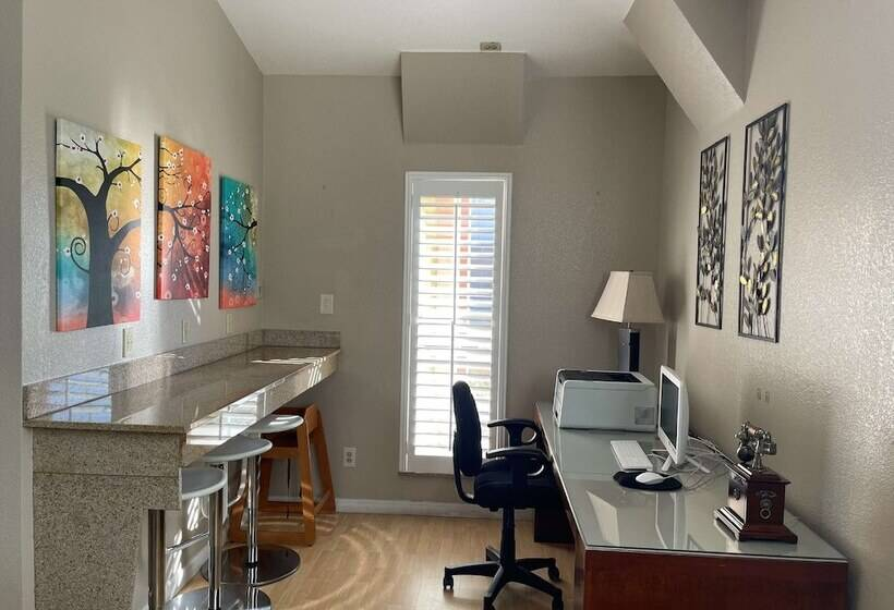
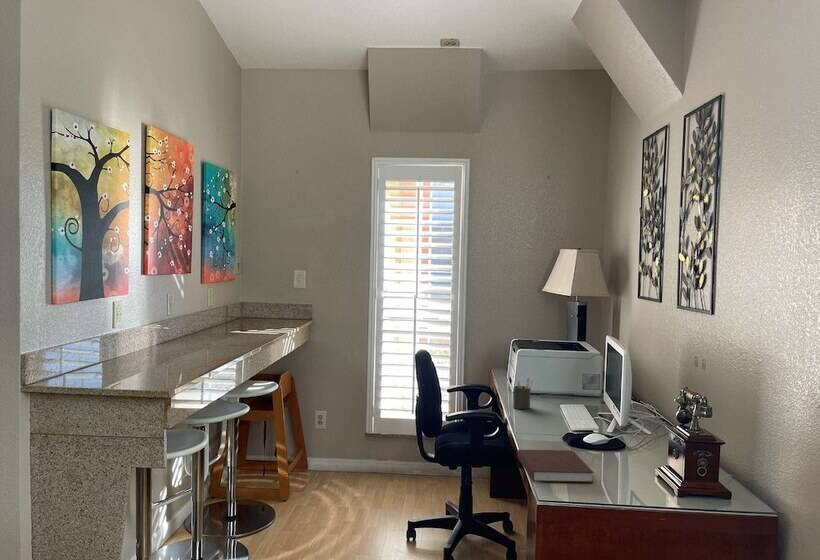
+ notebook (553, 465)
+ pen holder (522, 391)
